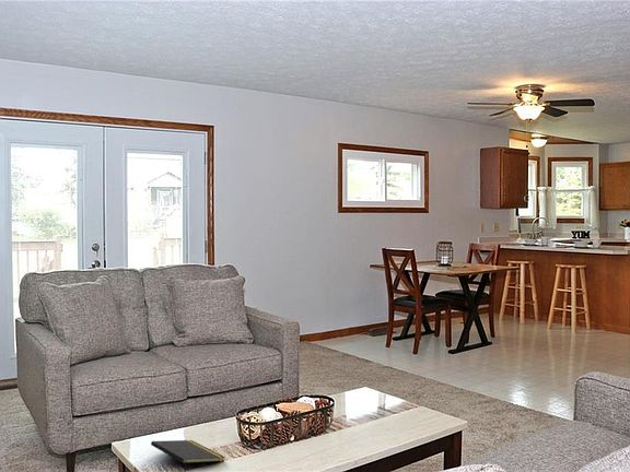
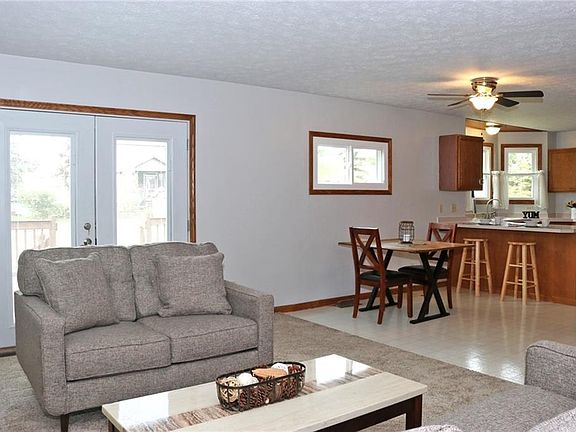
- notepad (187, 450)
